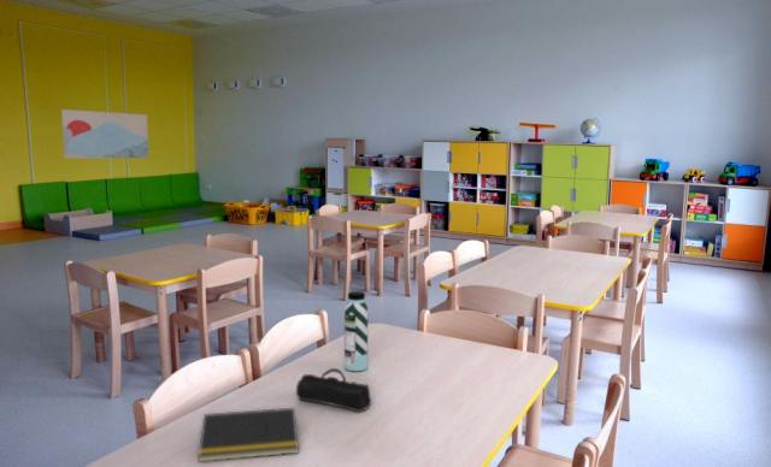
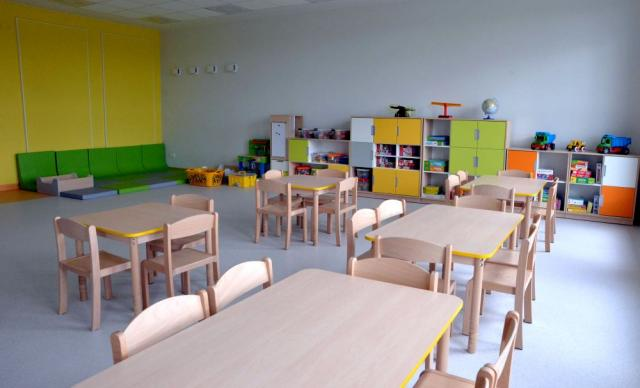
- water bottle (355, 330)
- wall art (107, 135)
- pencil case (332, 385)
- notepad (249, 432)
